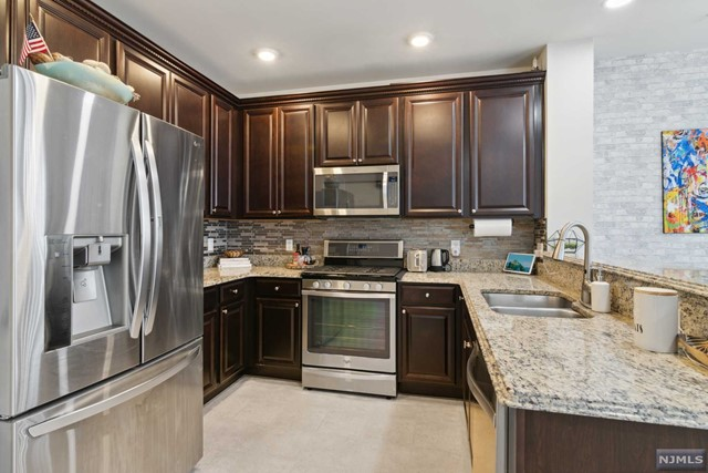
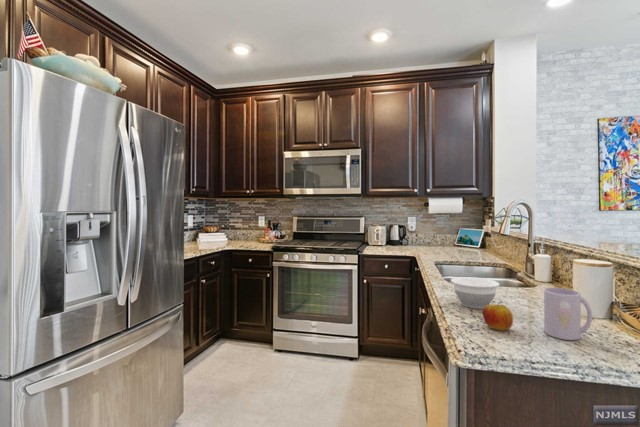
+ mug (567, 313)
+ bowl (474, 293)
+ apple (497, 314)
